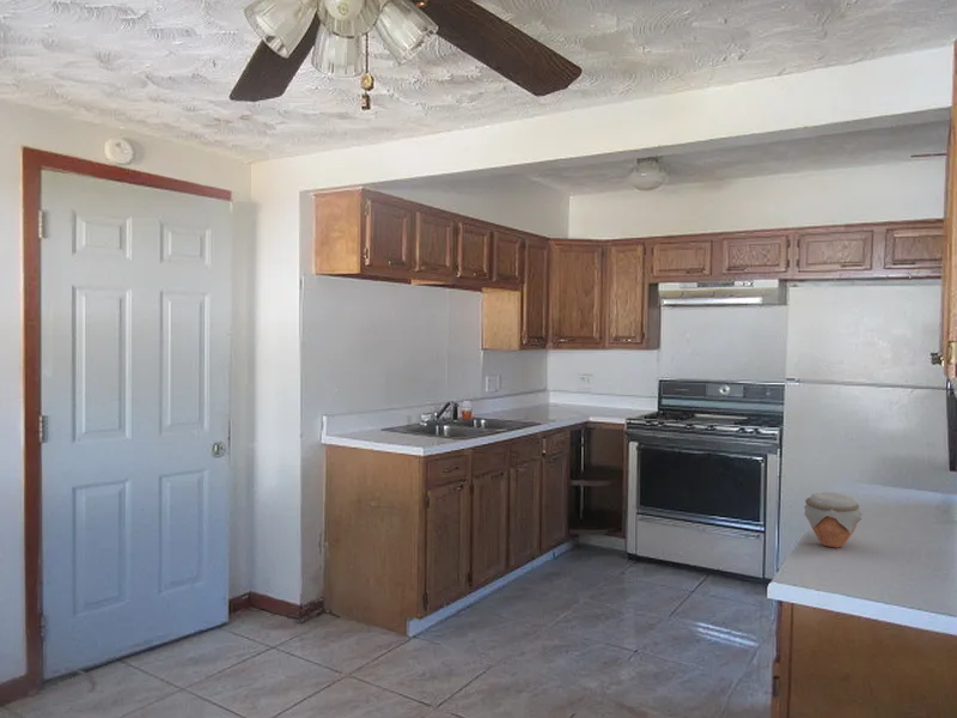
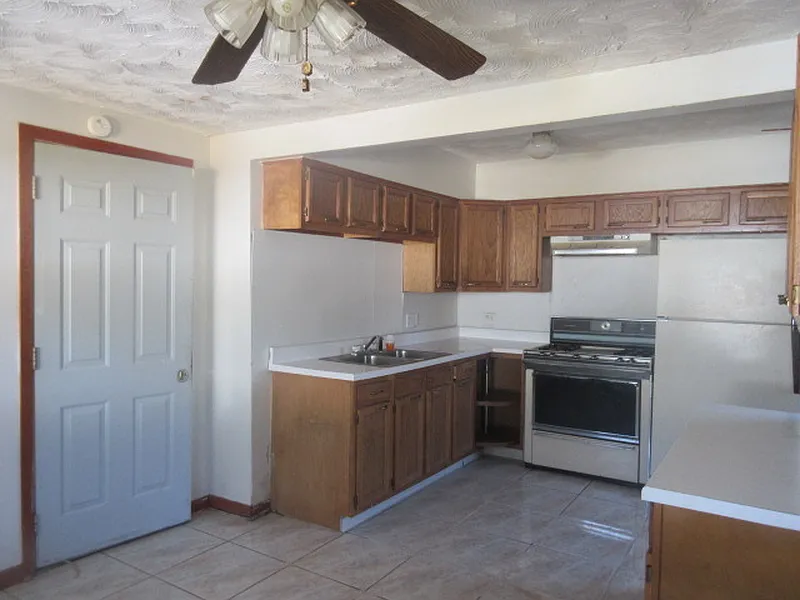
- jar (833, 519)
